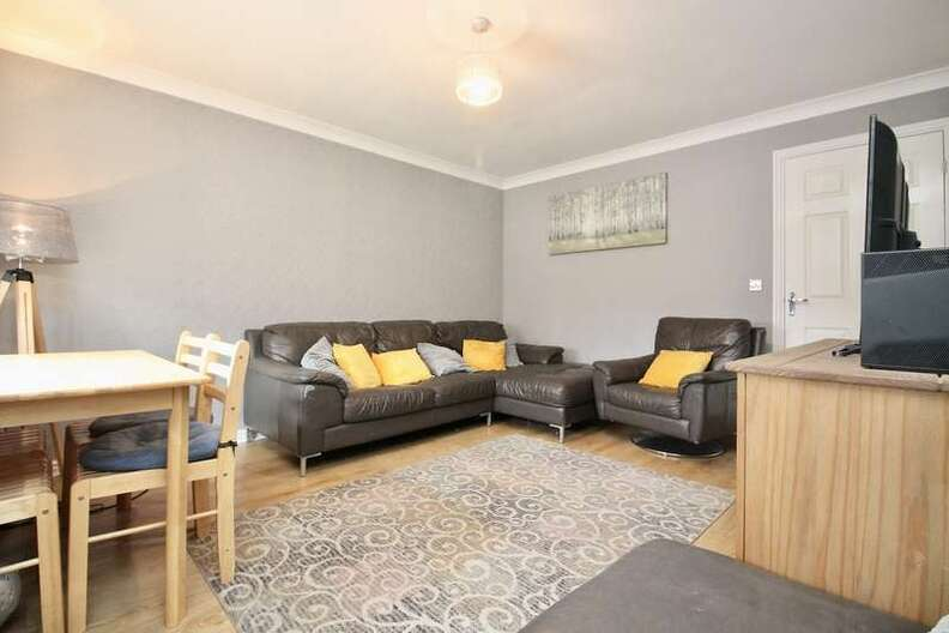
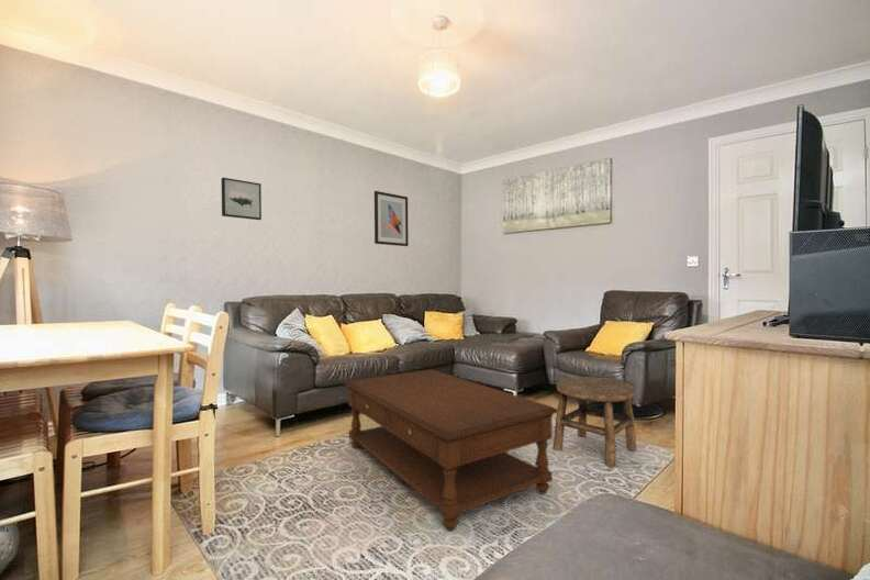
+ wall art (242, 199)
+ wall art (391, 219)
+ stool (594, 415)
+ coffee table (437, 430)
